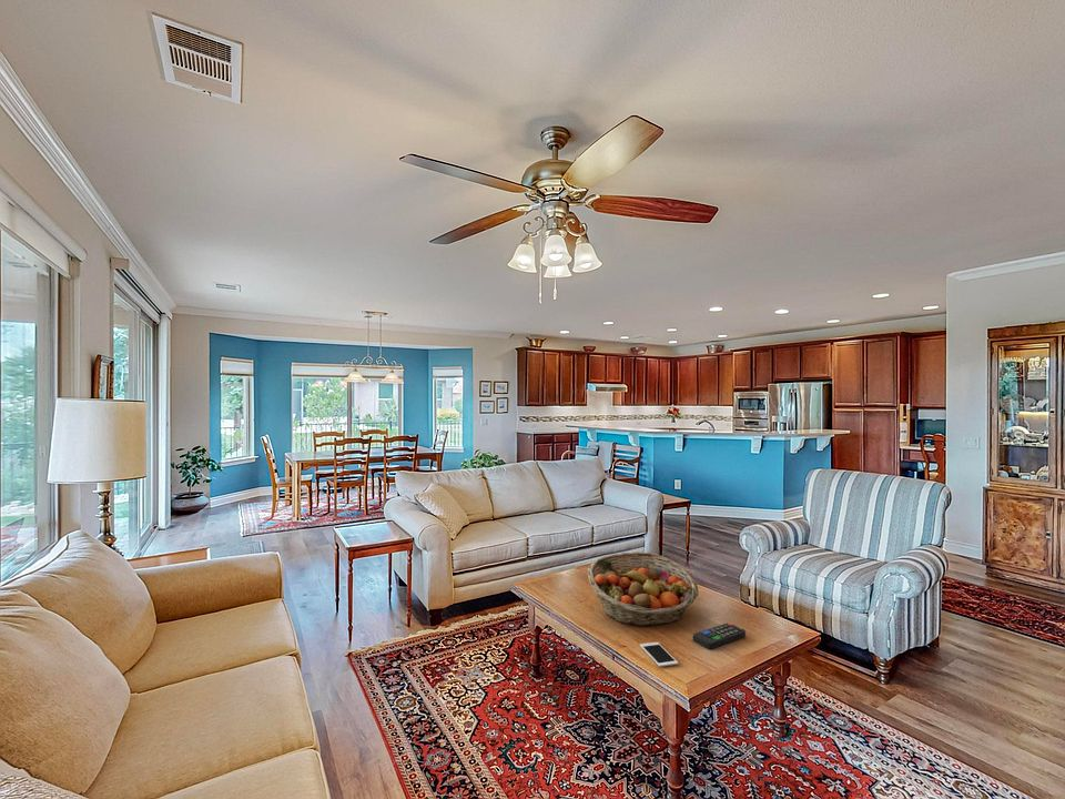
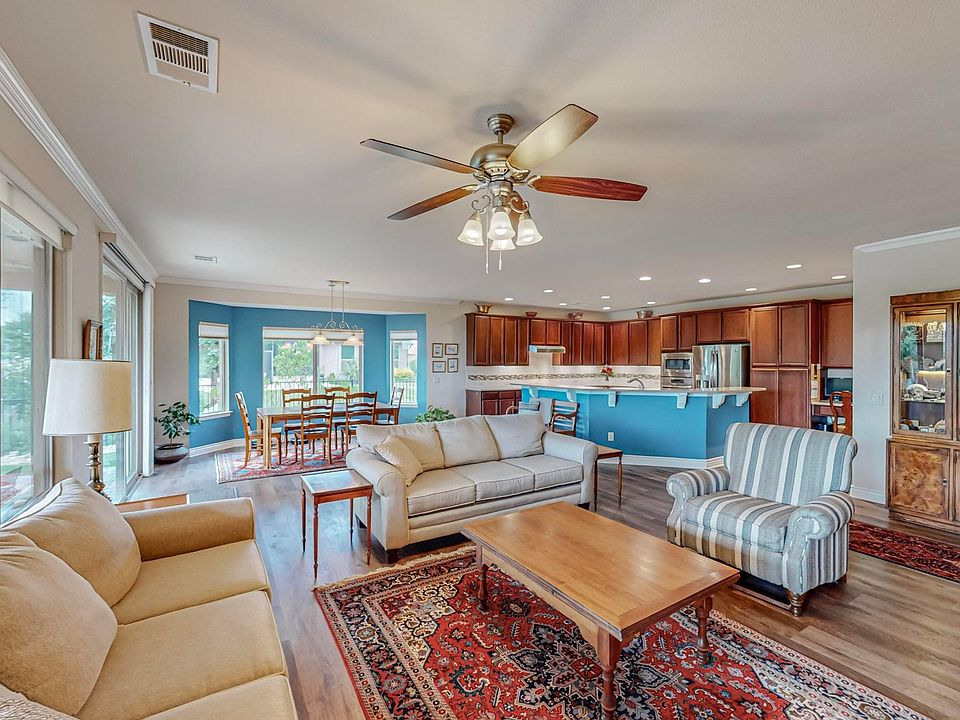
- remote control (719, 635)
- fruit basket (641, 587)
- cell phone (658, 654)
